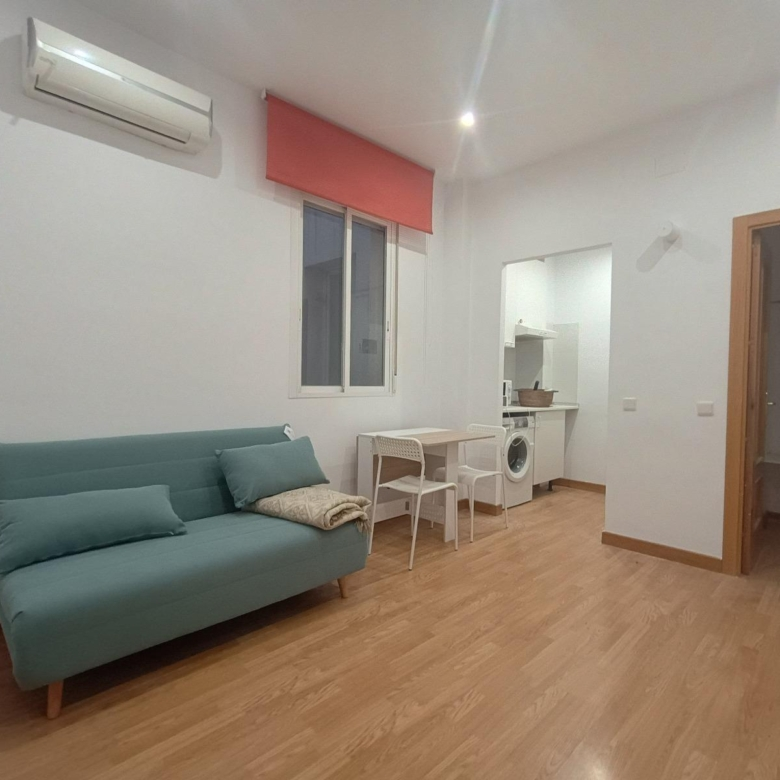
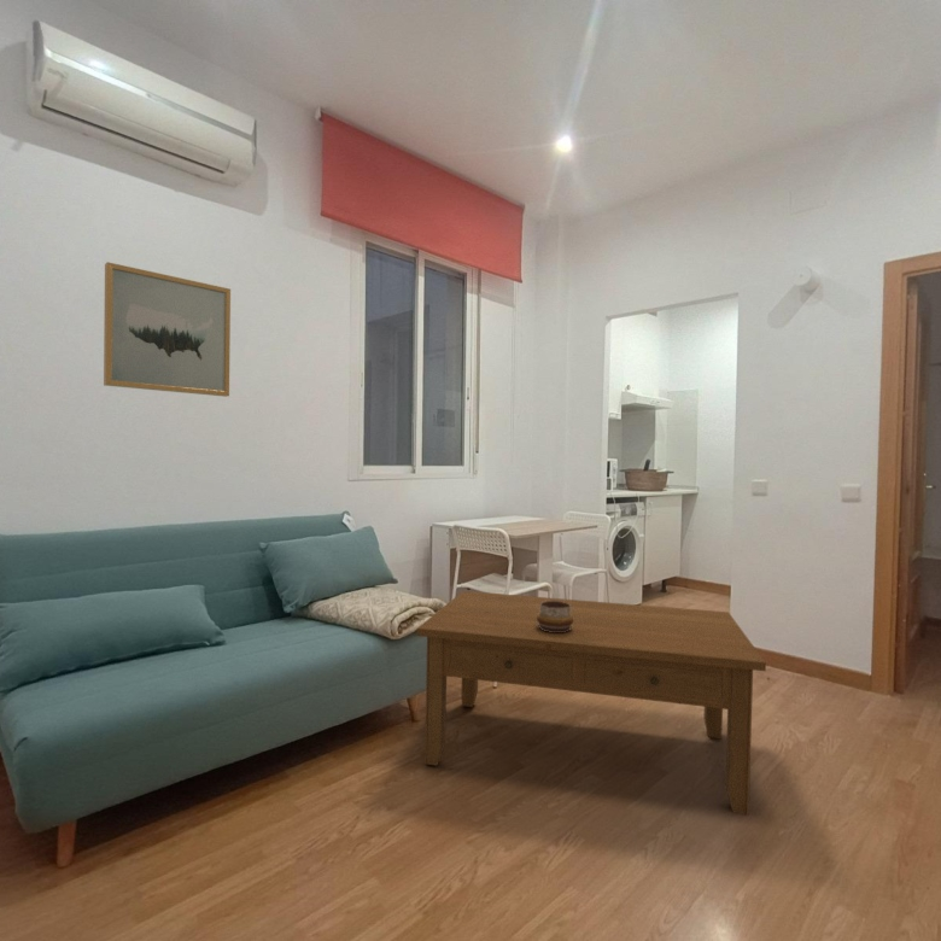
+ coffee table (581, 683)
+ wall art (170, 334)
+ decorative bowl (555, 615)
